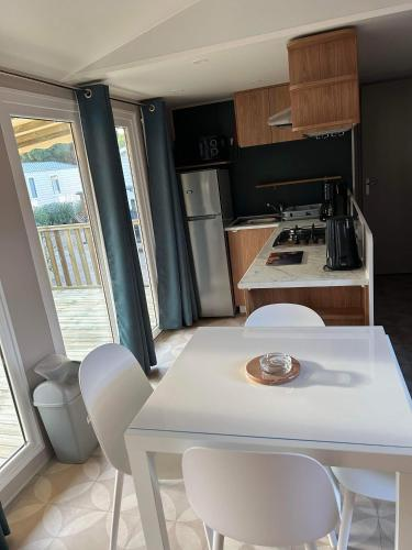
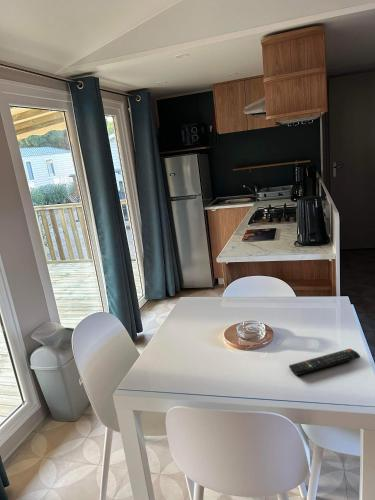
+ remote control (325, 362)
